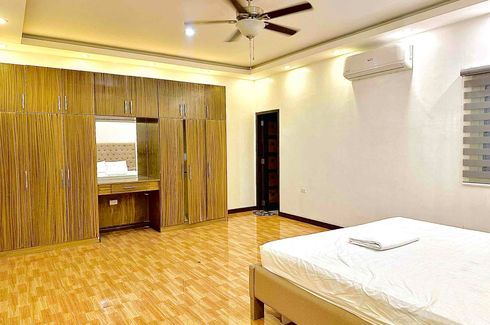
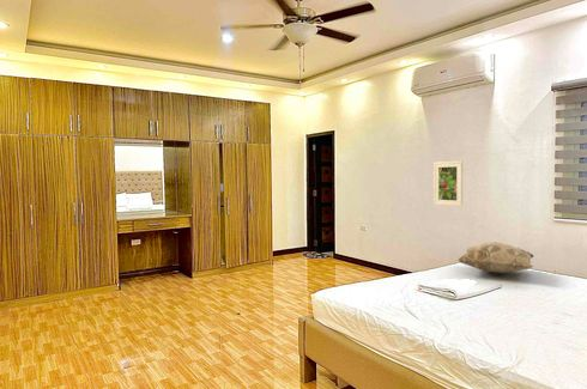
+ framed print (447, 183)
+ decorative pillow (496, 257)
